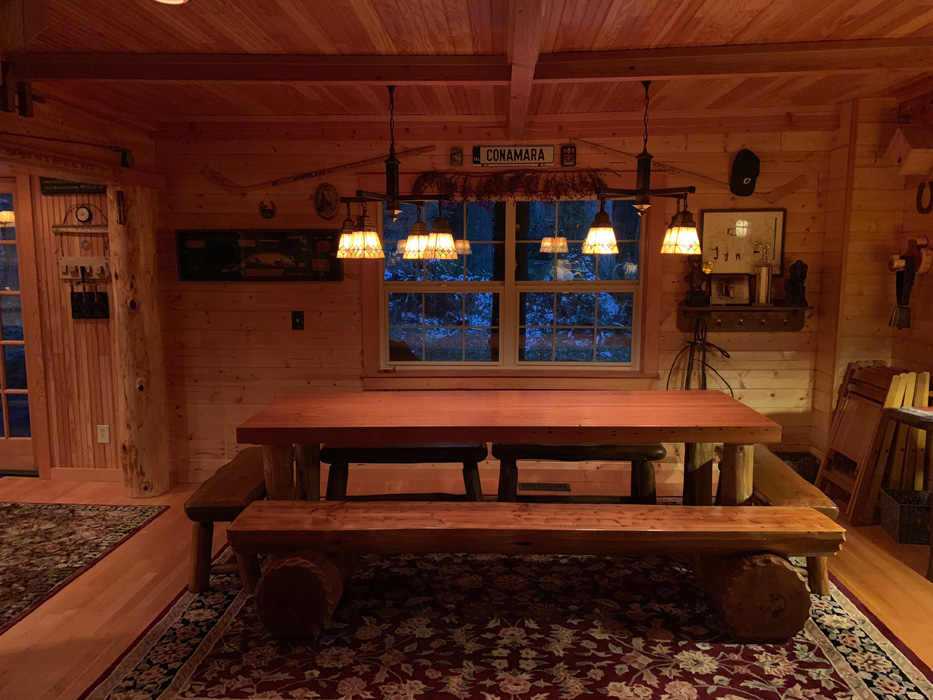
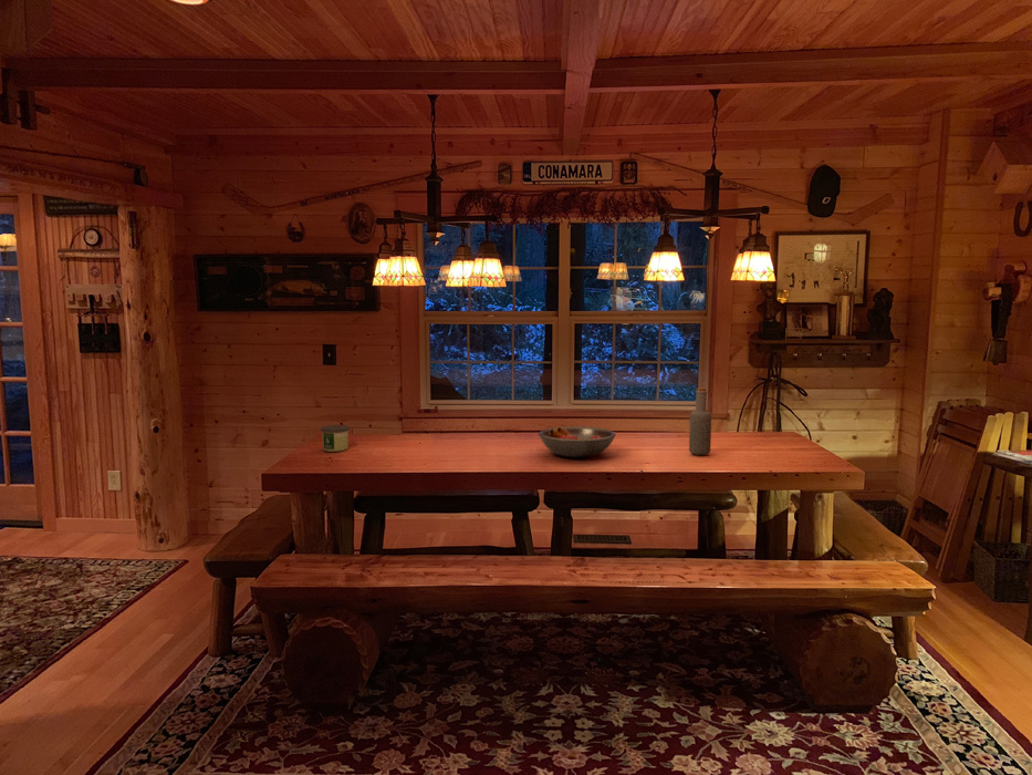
+ fruit bowl (576, 441)
+ candle (335, 438)
+ bottle (700, 421)
